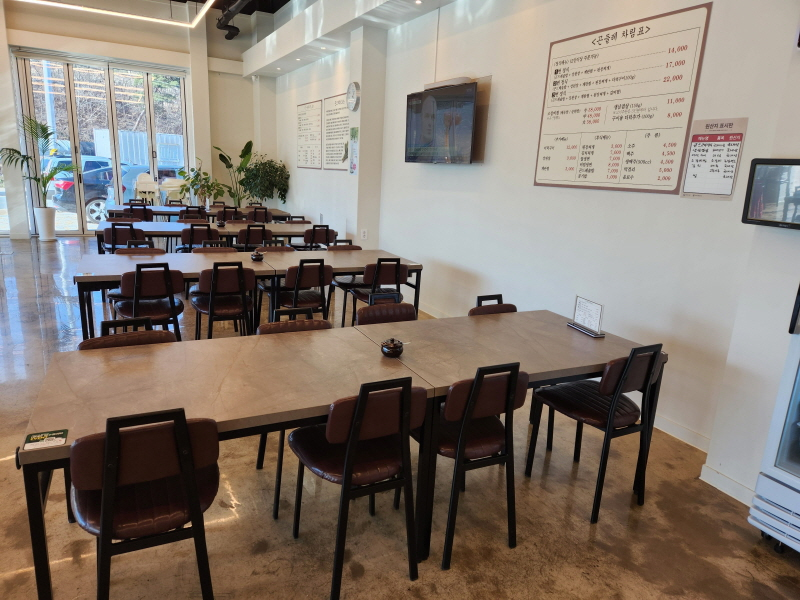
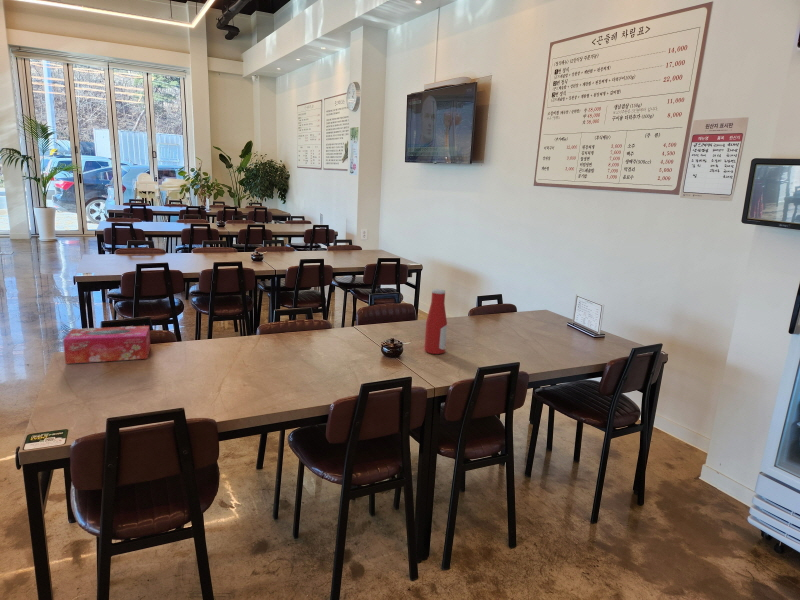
+ tissue box (109, 343)
+ bottle (436, 320)
